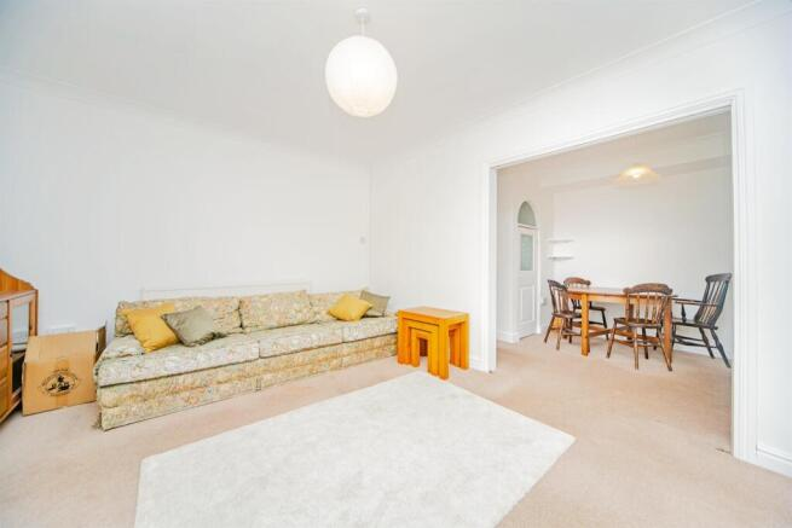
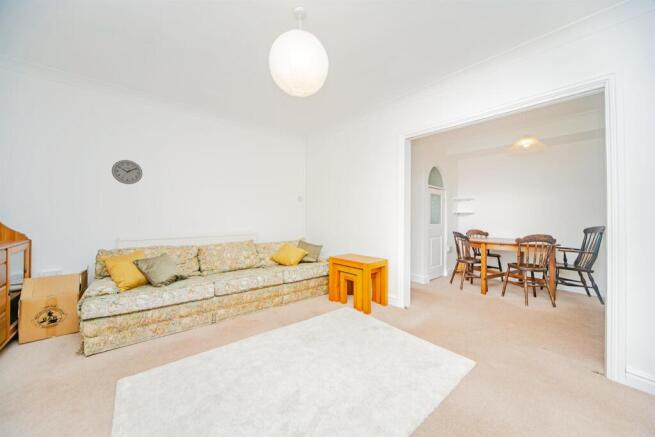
+ wall clock (127, 172)
